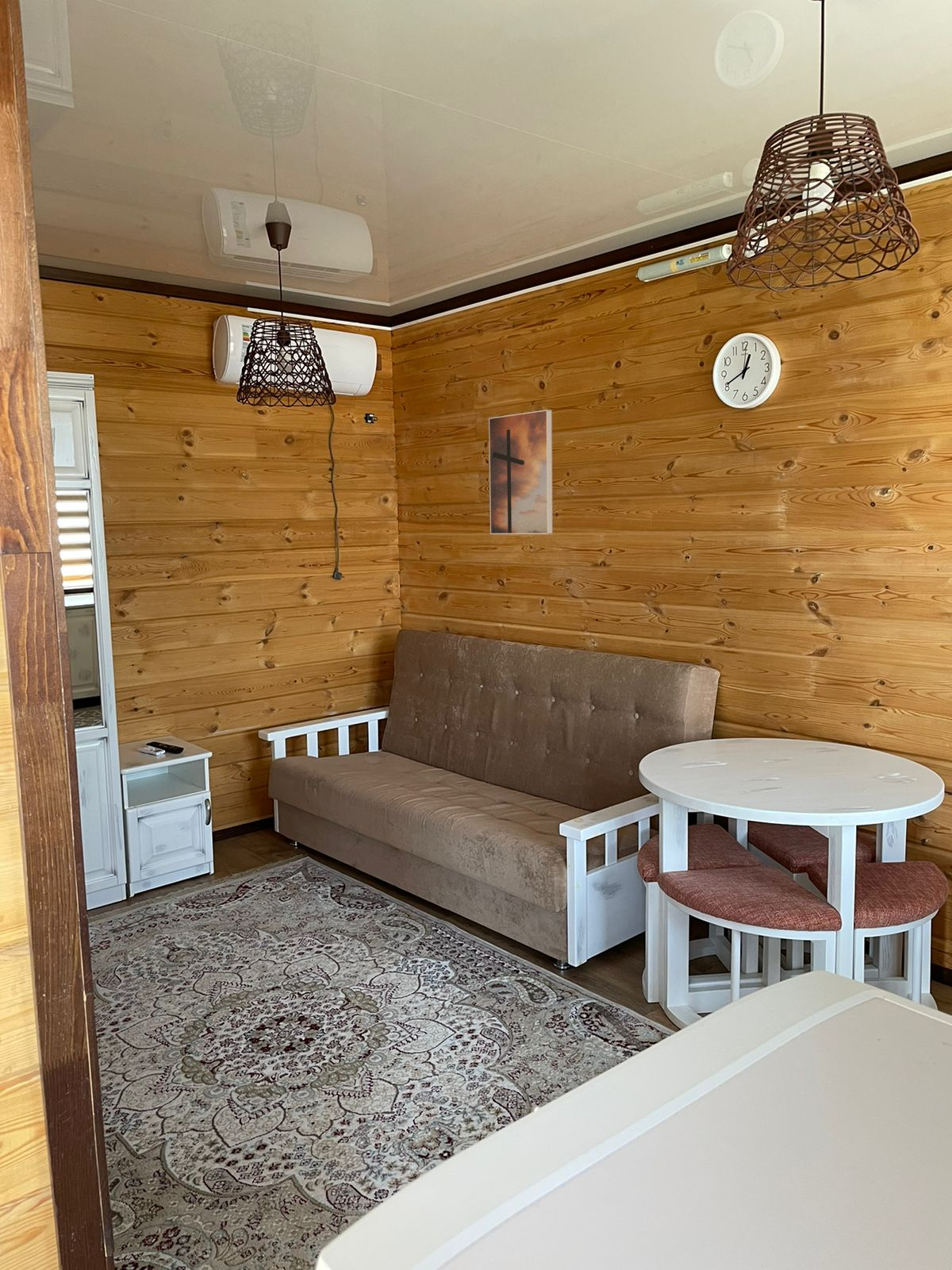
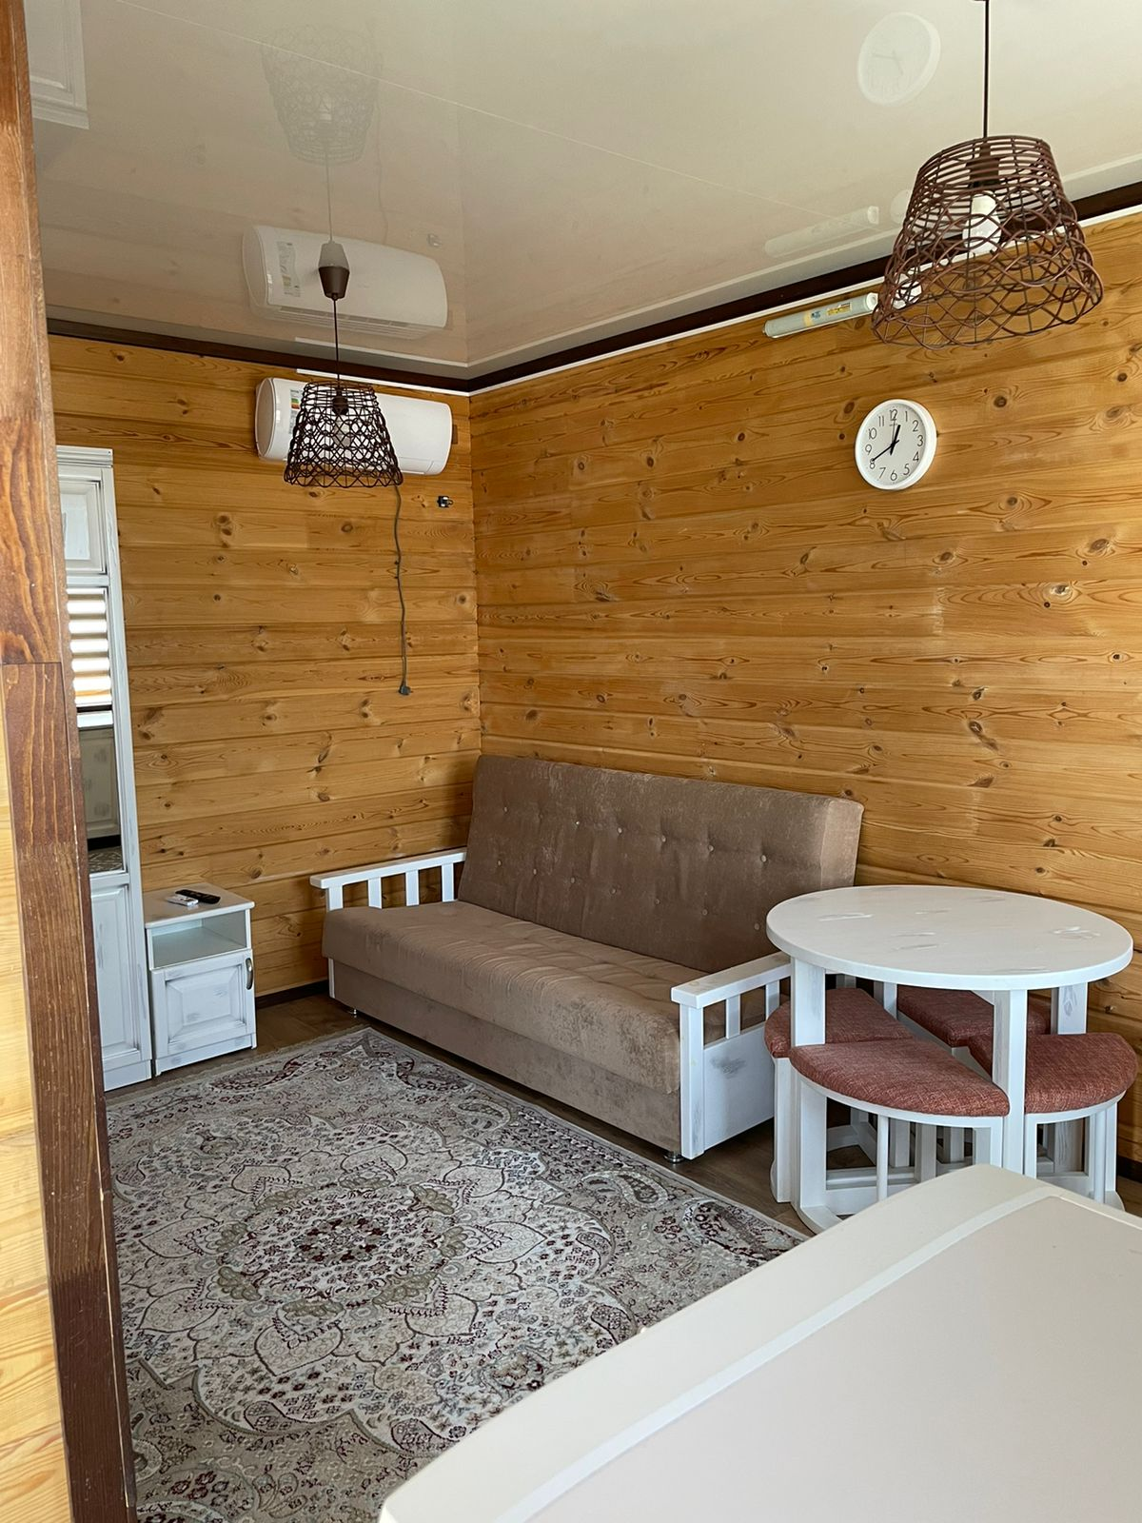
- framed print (520, 474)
